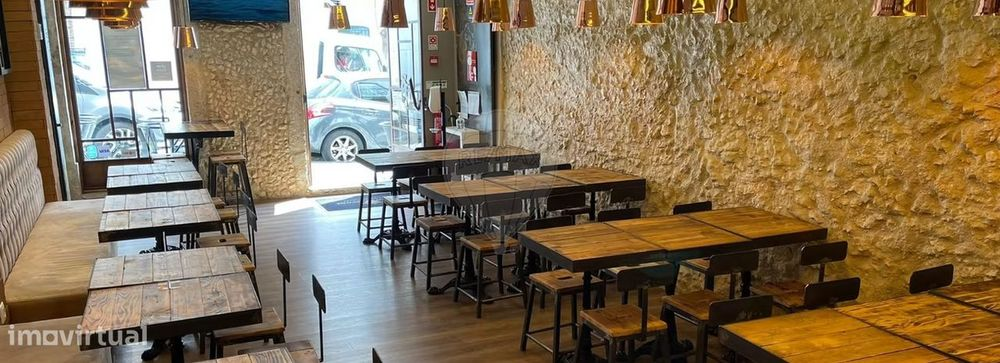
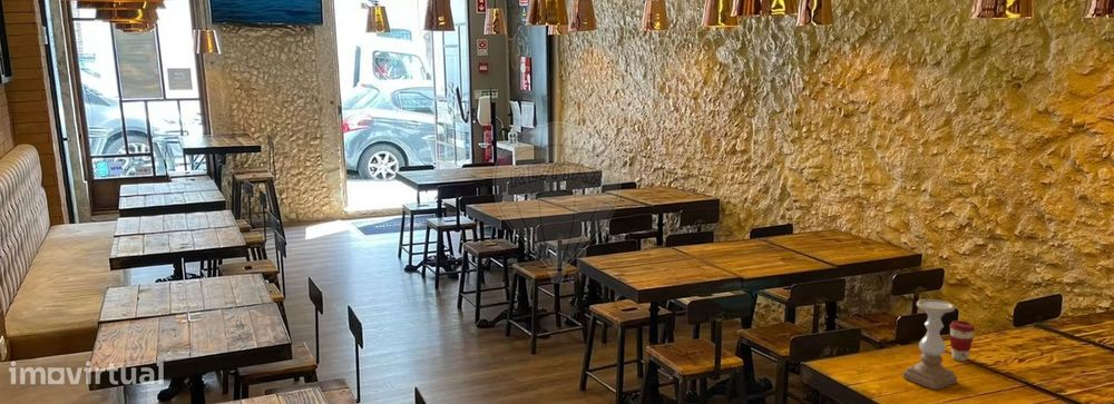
+ coffee cup (960, 341)
+ candle holder (932, 342)
